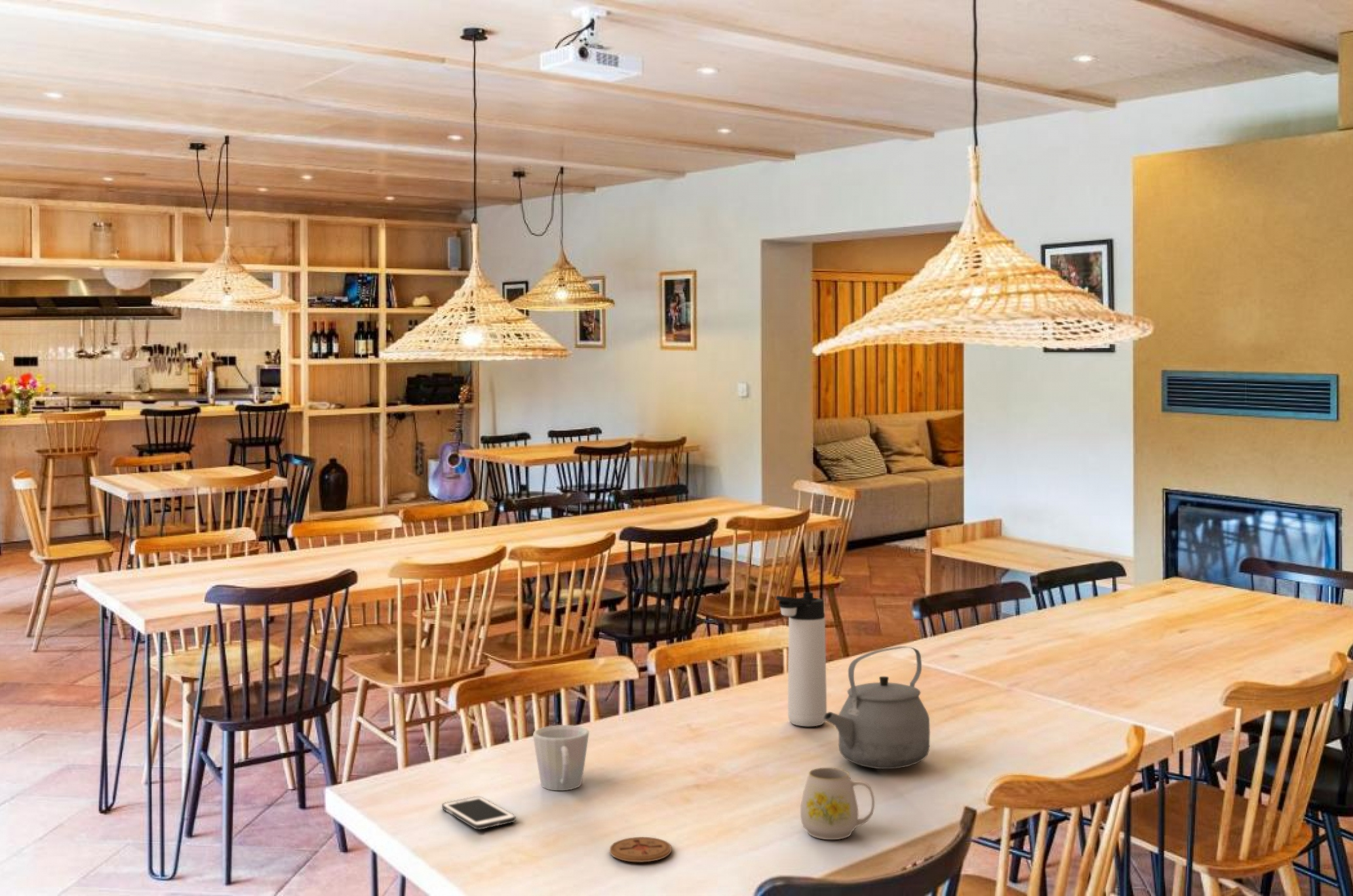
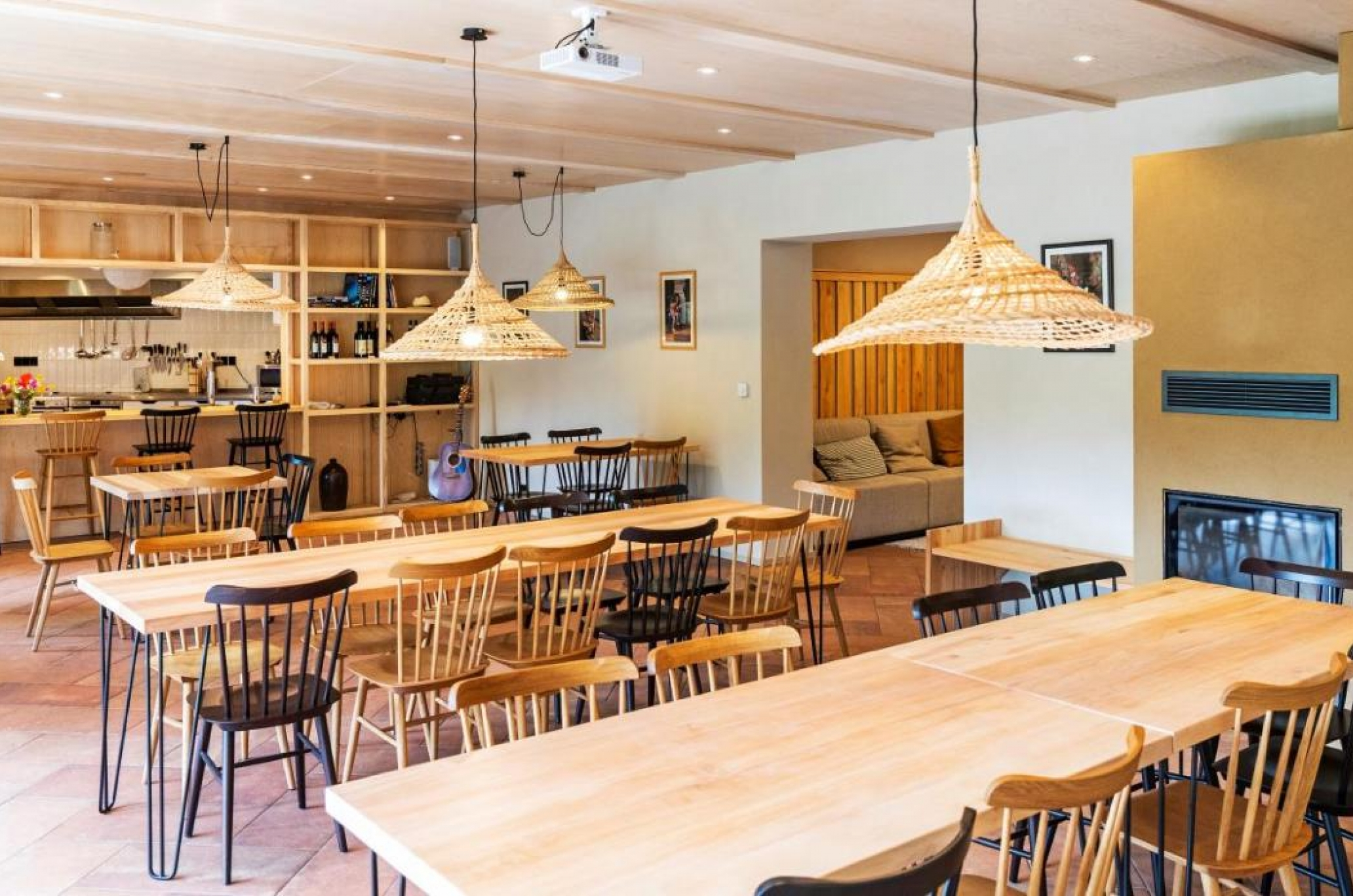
- thermos bottle (800, 659)
- coaster (640, 849)
- mug (562, 762)
- tea kettle (874, 708)
- mug (837, 803)
- cell phone (478, 812)
